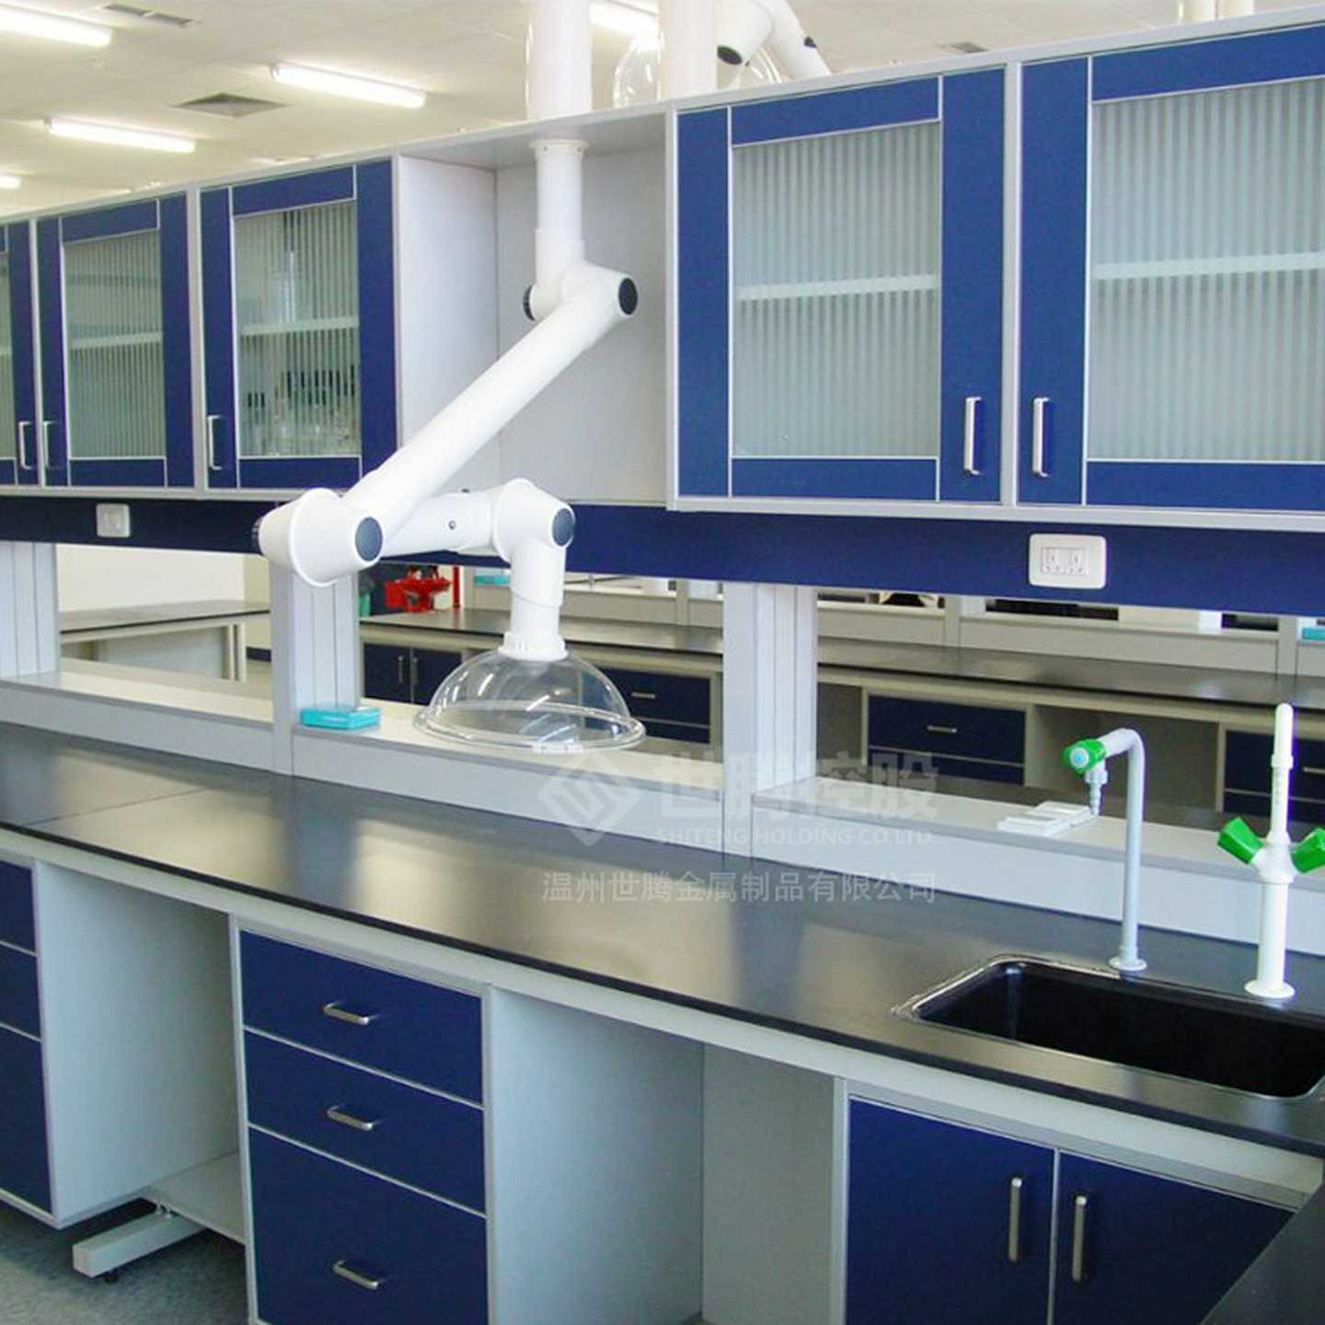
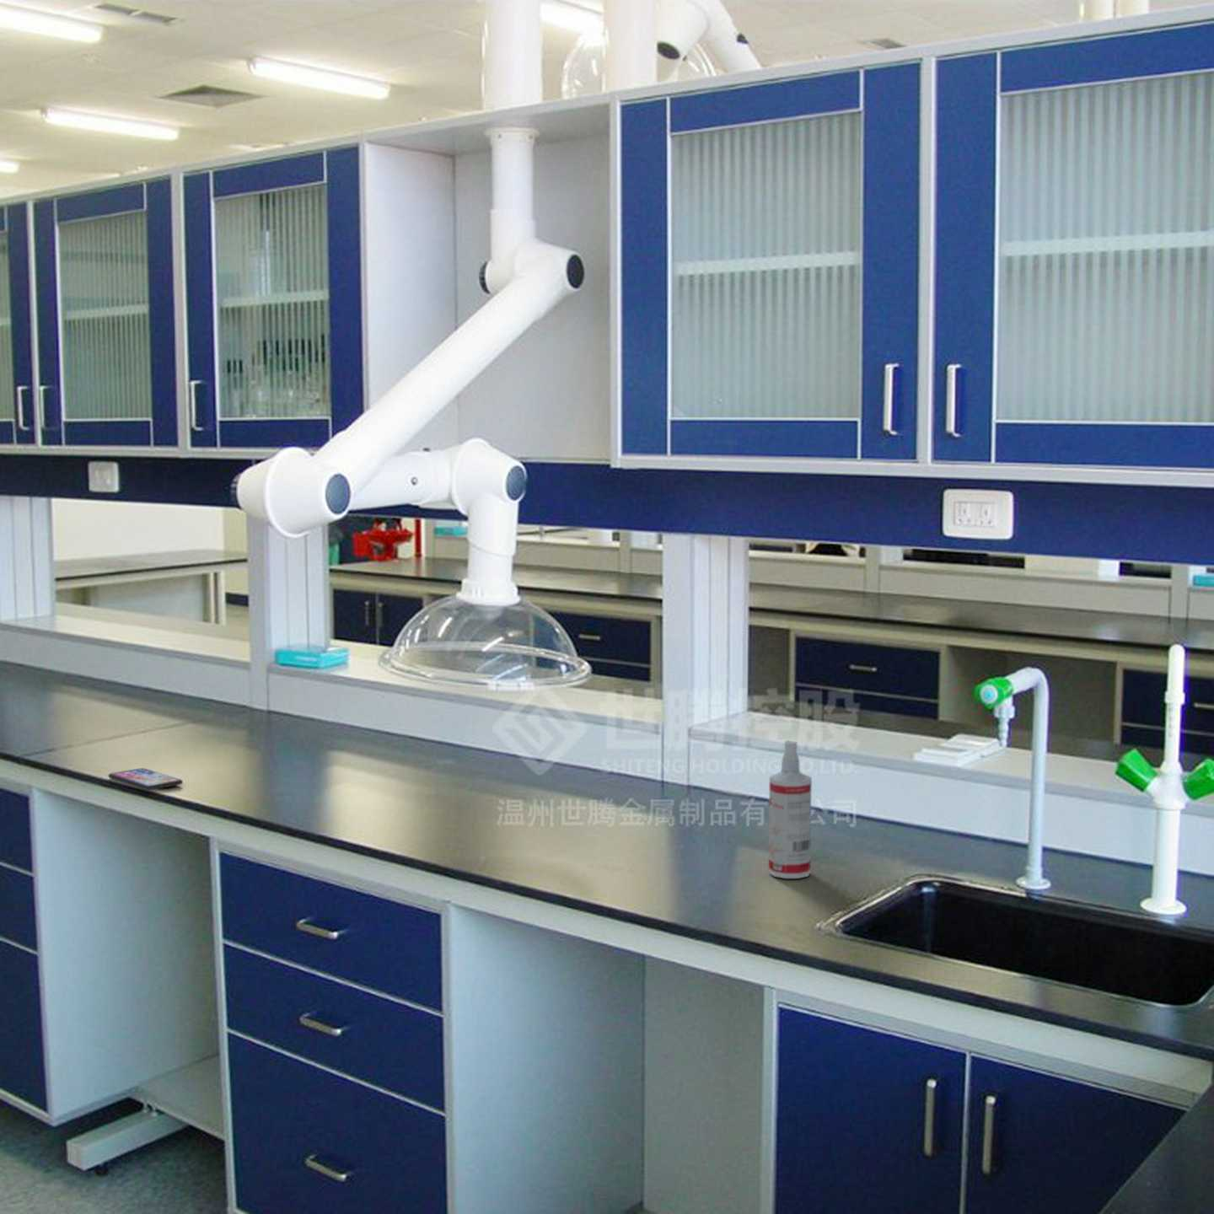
+ spray bottle (790, 807)
+ smartphone (145, 778)
